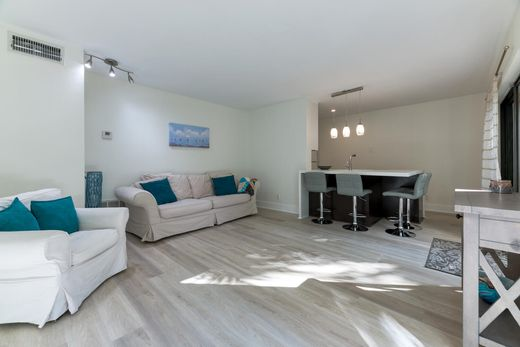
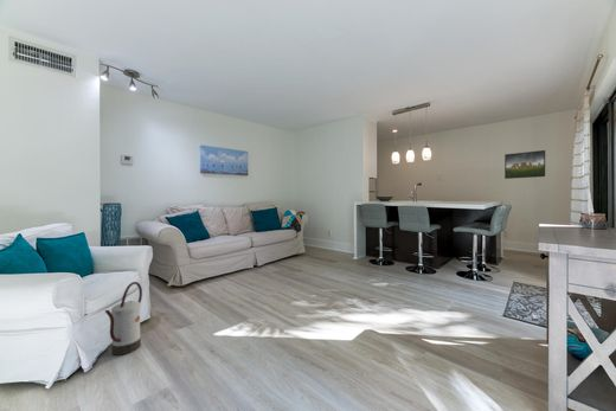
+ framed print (524, 165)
+ watering can (126, 317)
